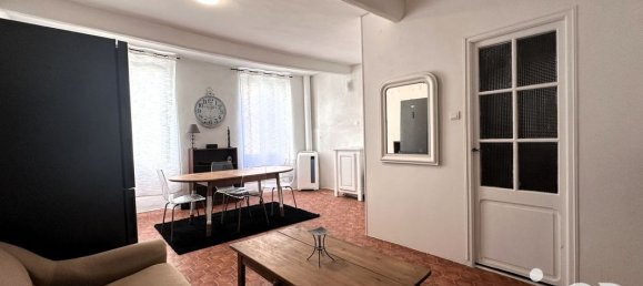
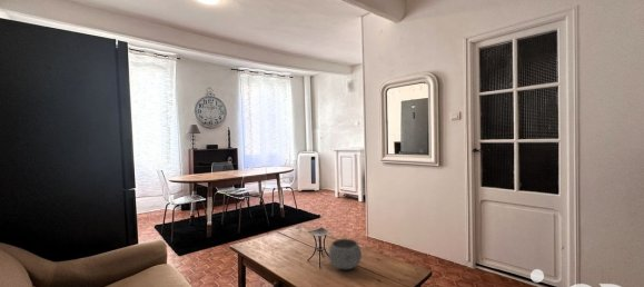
+ bowl (345, 255)
